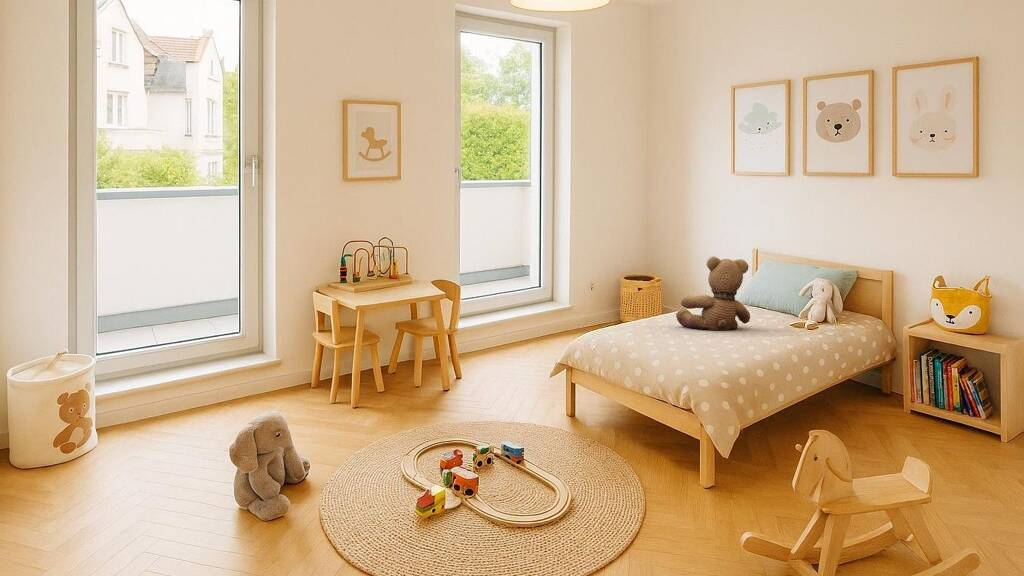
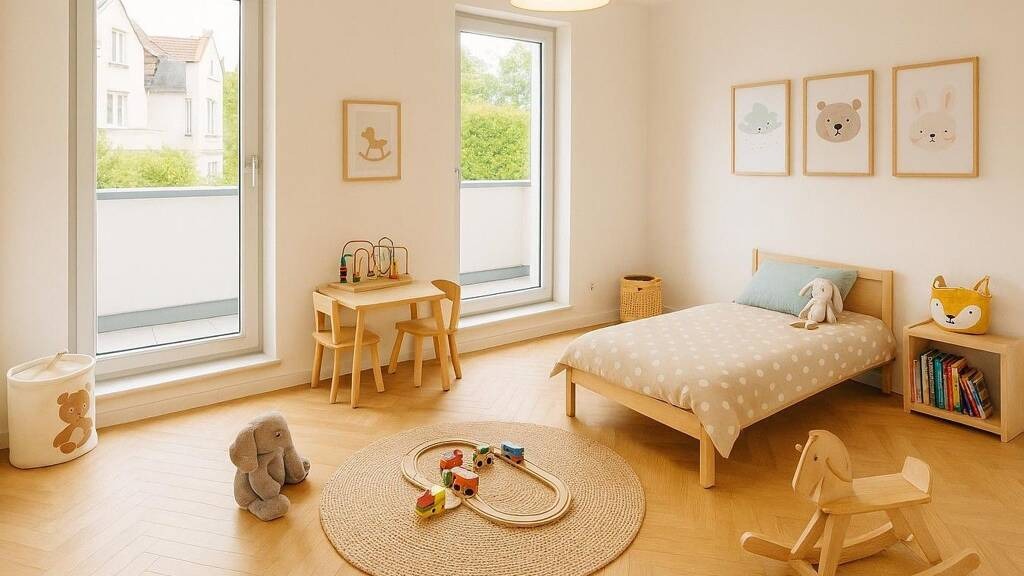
- teddy bear (715, 292)
